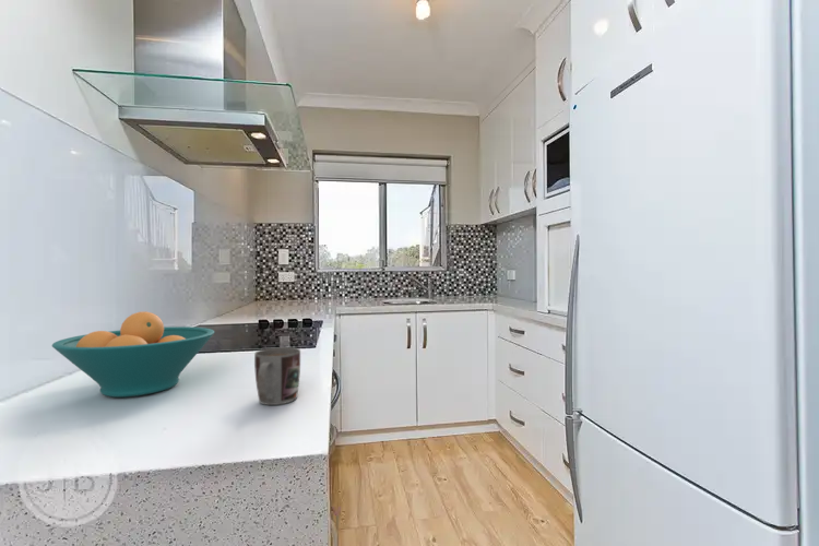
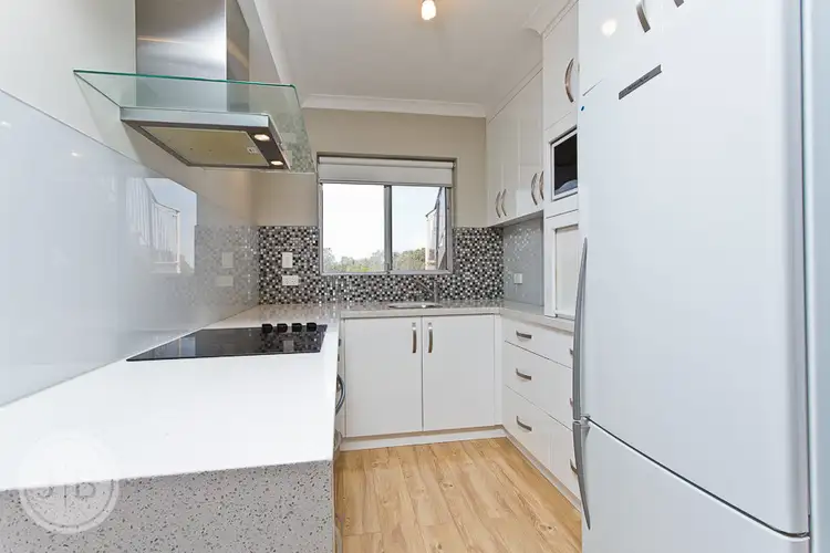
- mug (274, 377)
- fruit bowl (141, 349)
